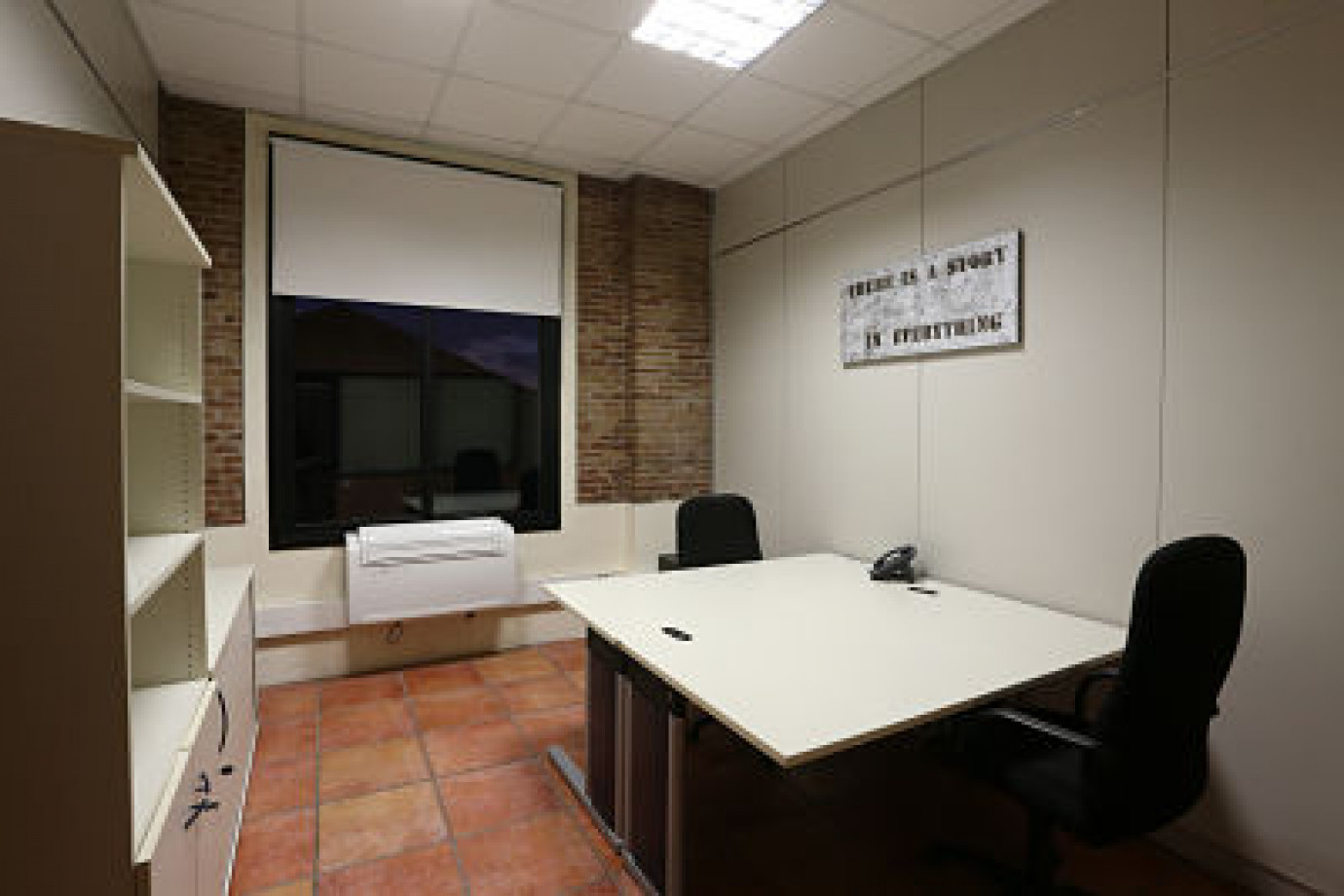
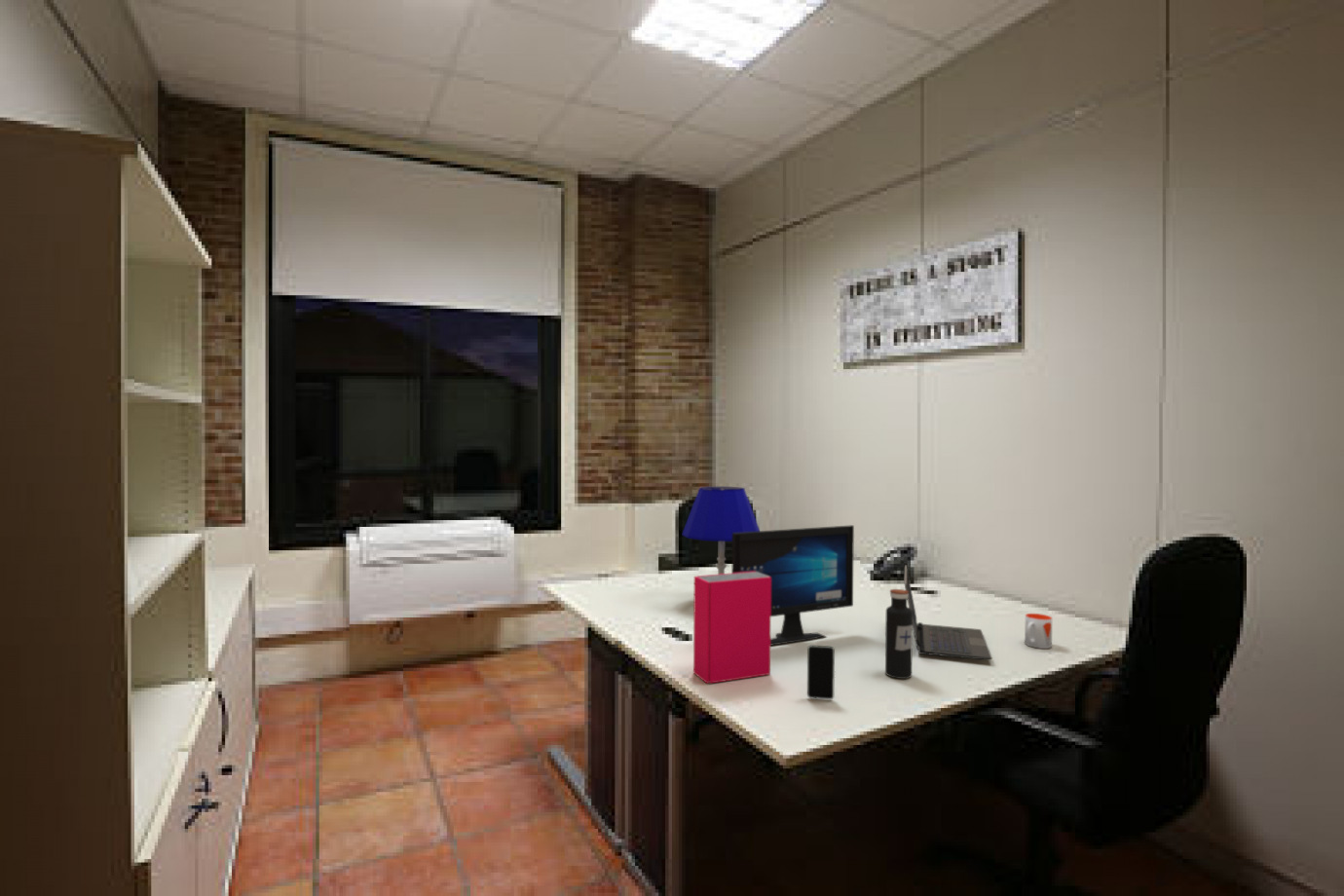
+ laptop (941, 625)
+ table lamp (721, 547)
+ water bottle (898, 632)
+ mug (1035, 631)
+ smartphone (820, 672)
+ hardback book (731, 624)
+ computer monitor (786, 582)
